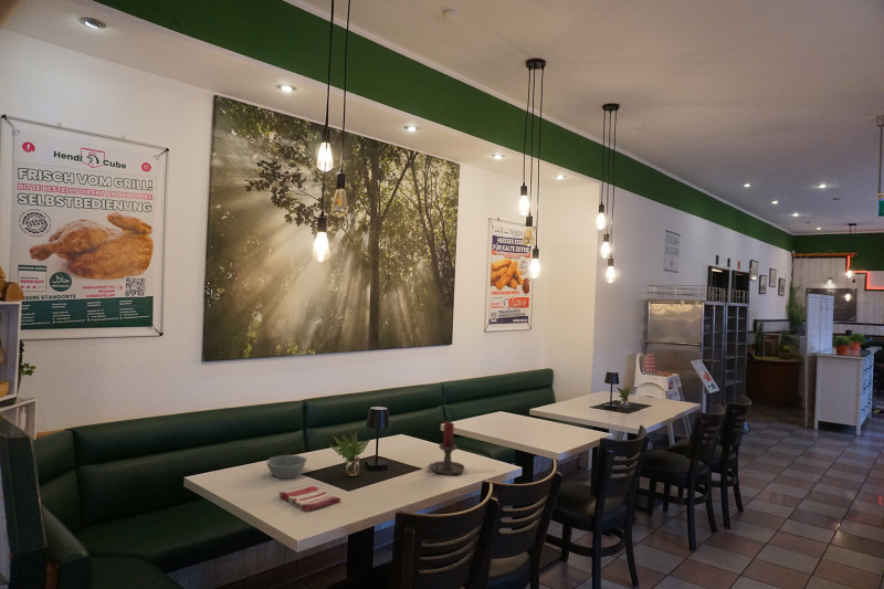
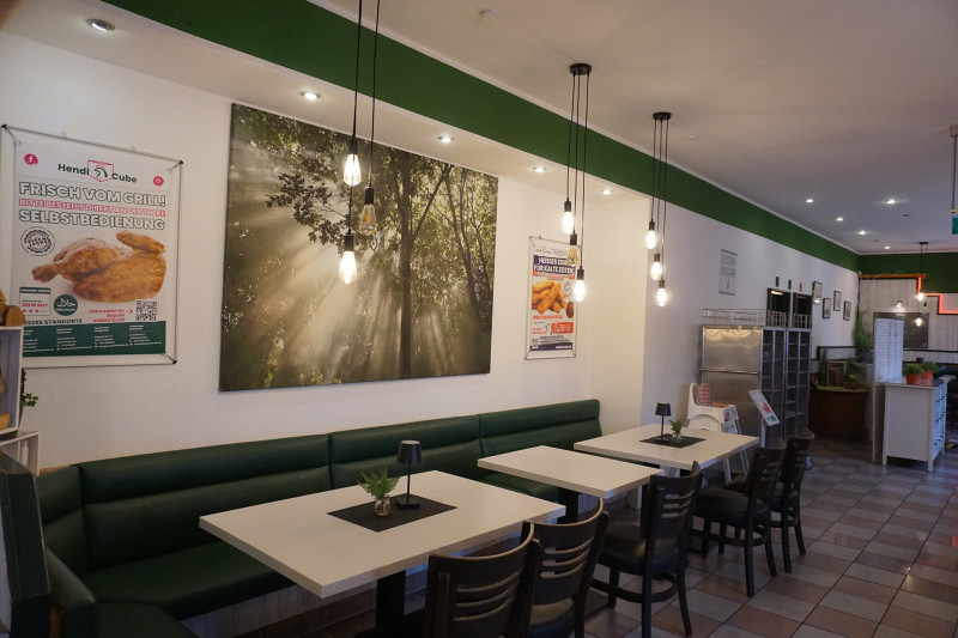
- bowl (286, 466)
- dish towel (308, 495)
- candle holder (444, 446)
